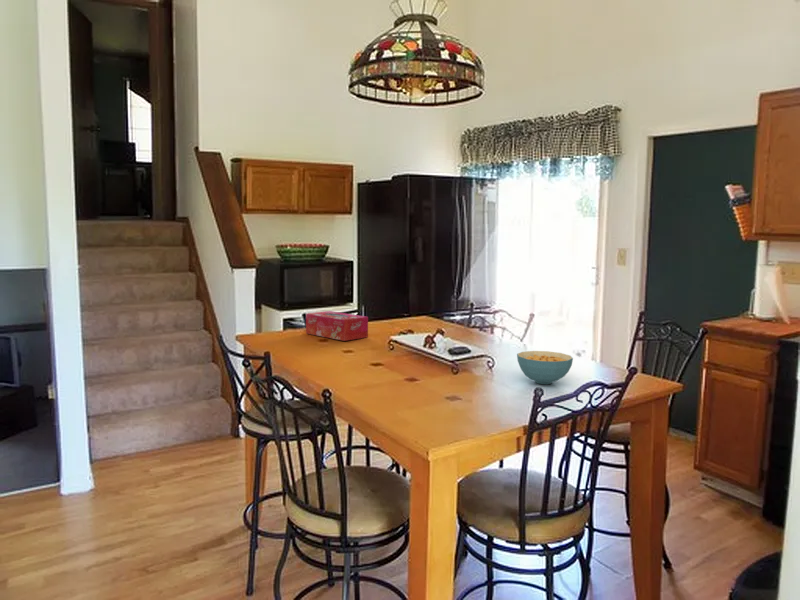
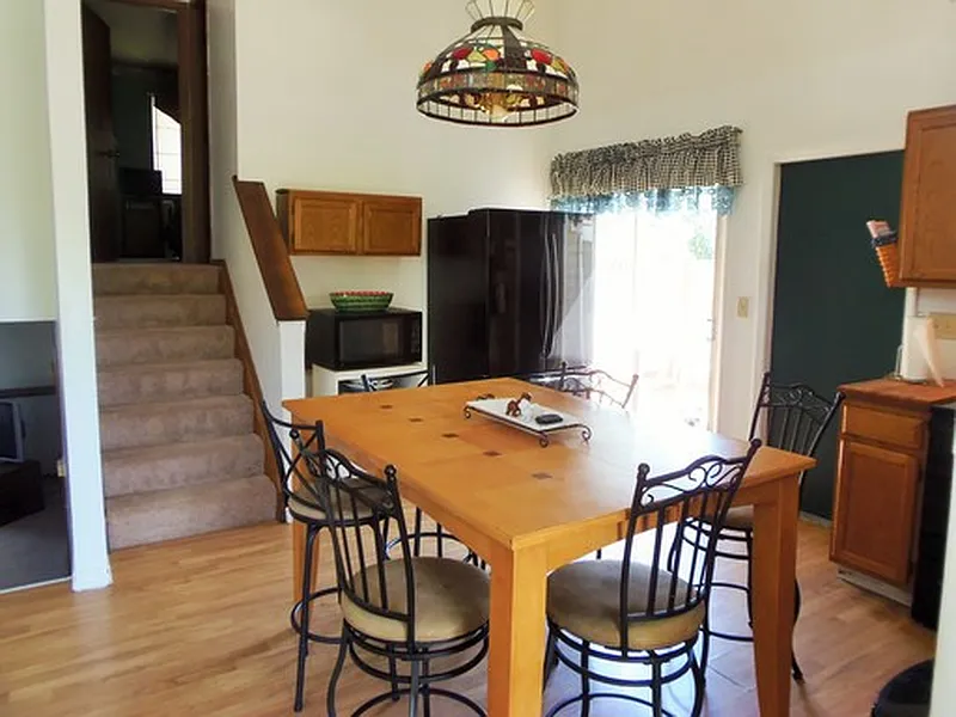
- tissue box (336, 325)
- cereal bowl (544, 369)
